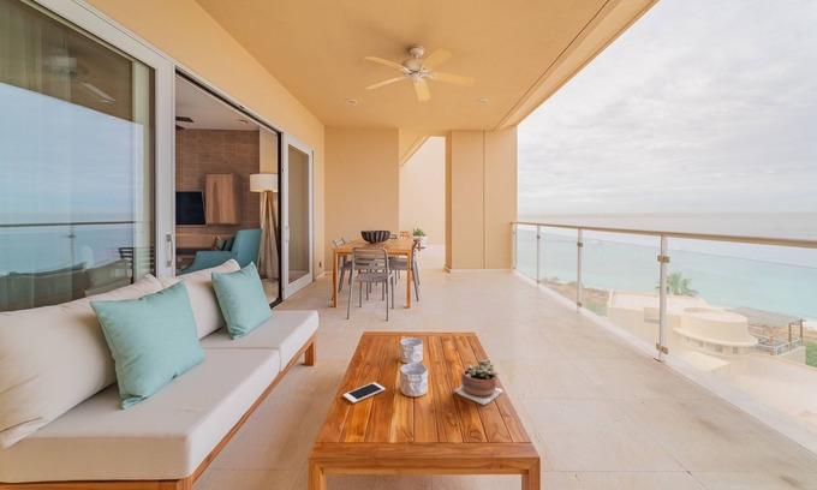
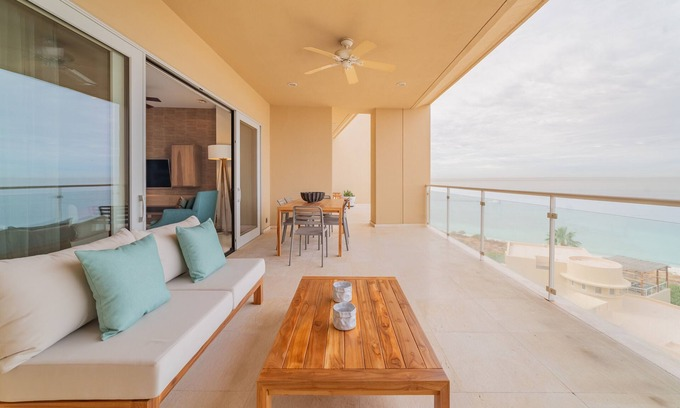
- cell phone (364, 392)
- succulent plant (478, 376)
